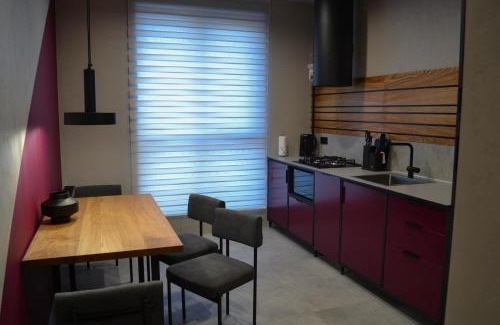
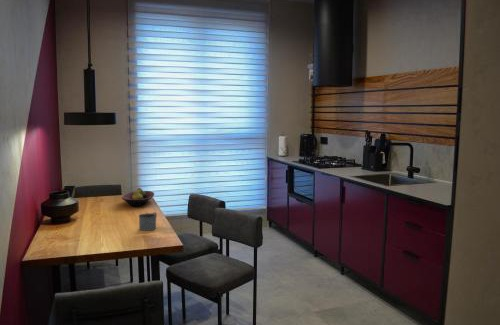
+ fruit bowl (138, 195)
+ mug (148, 221)
